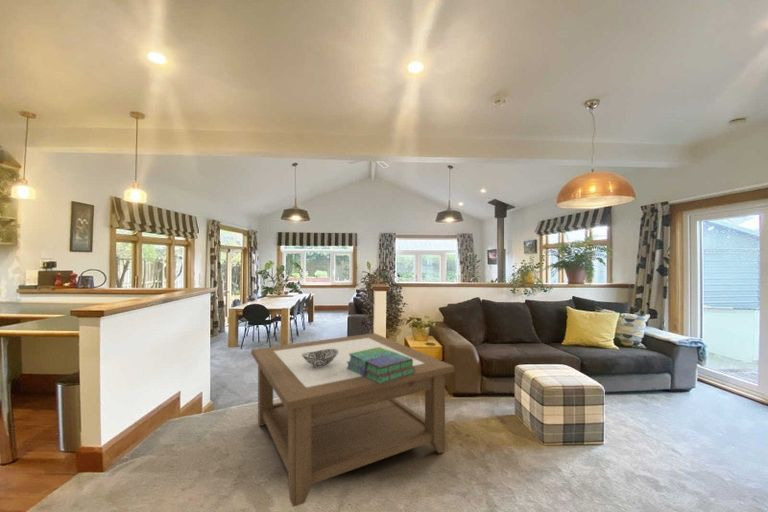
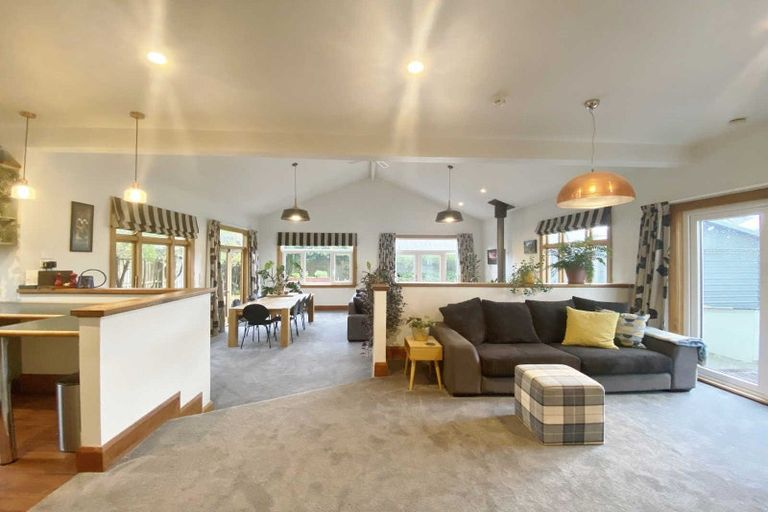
- decorative bowl (320, 358)
- stack of books (380, 362)
- coffee table (344, 396)
